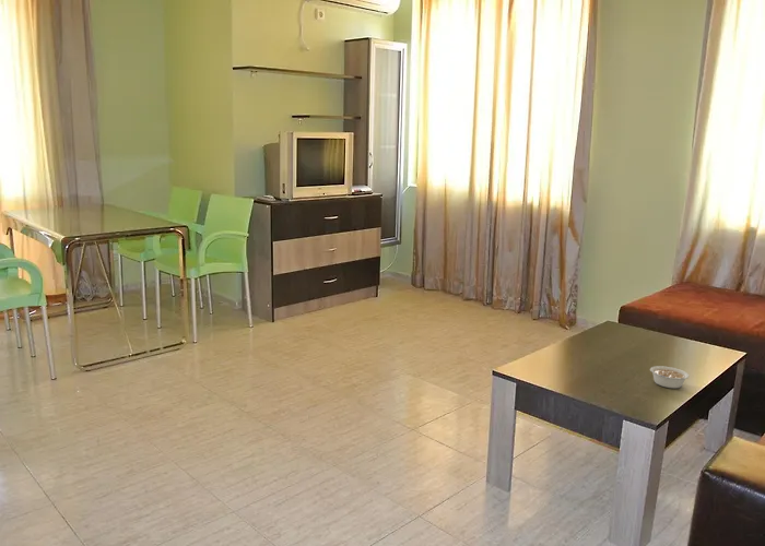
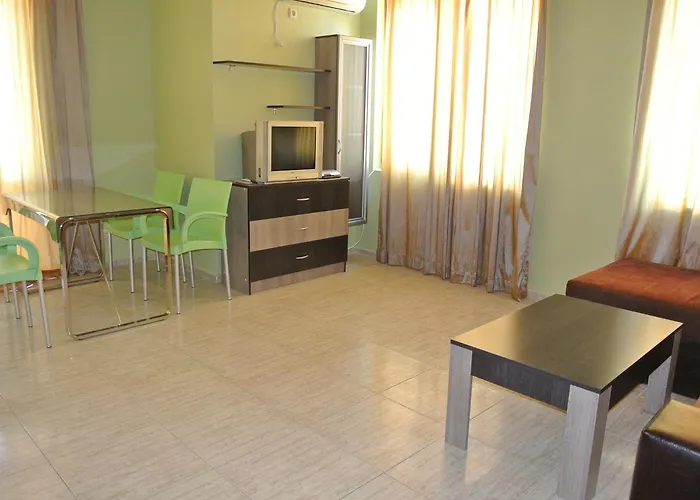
- legume (670, 377)
